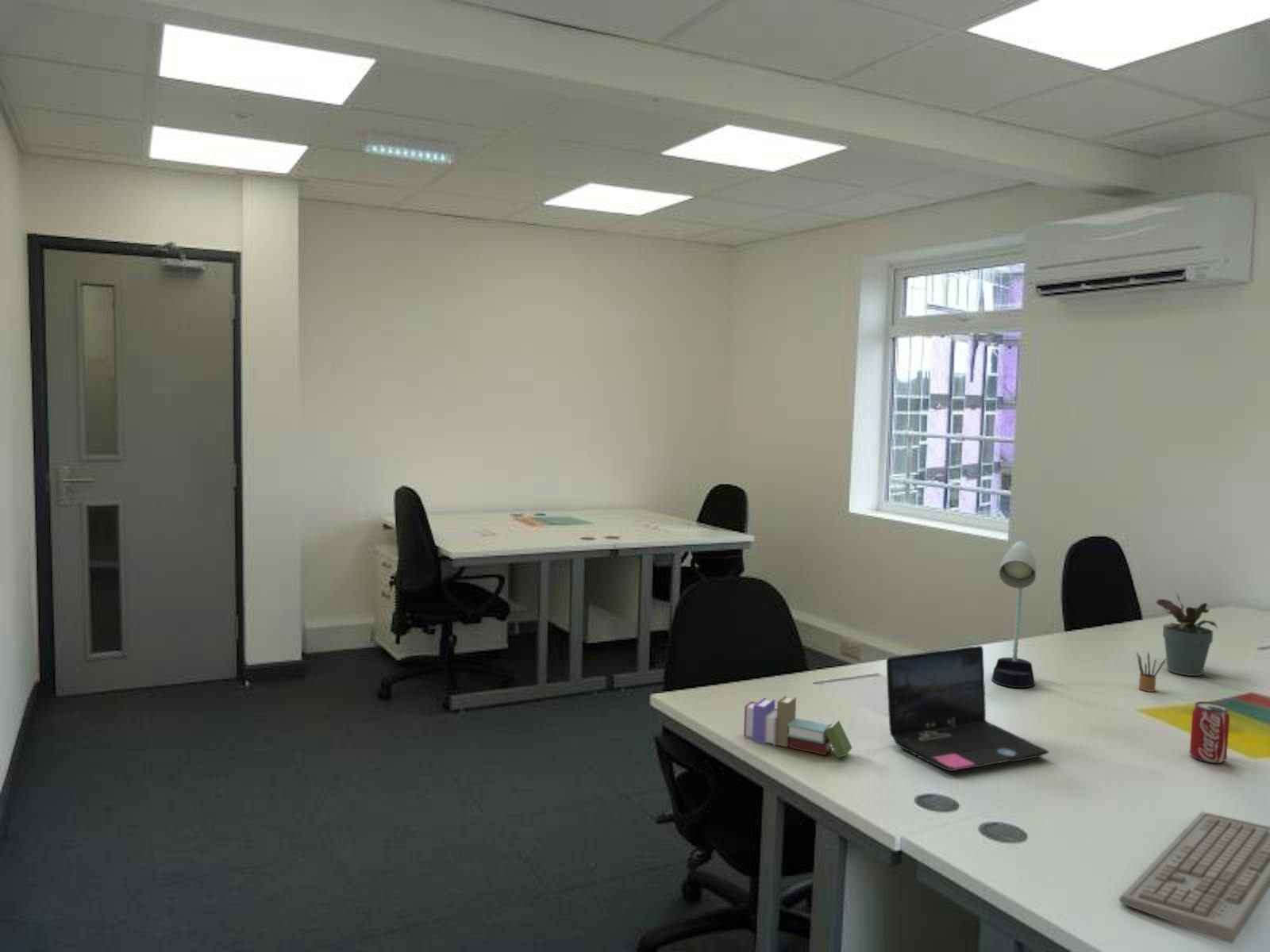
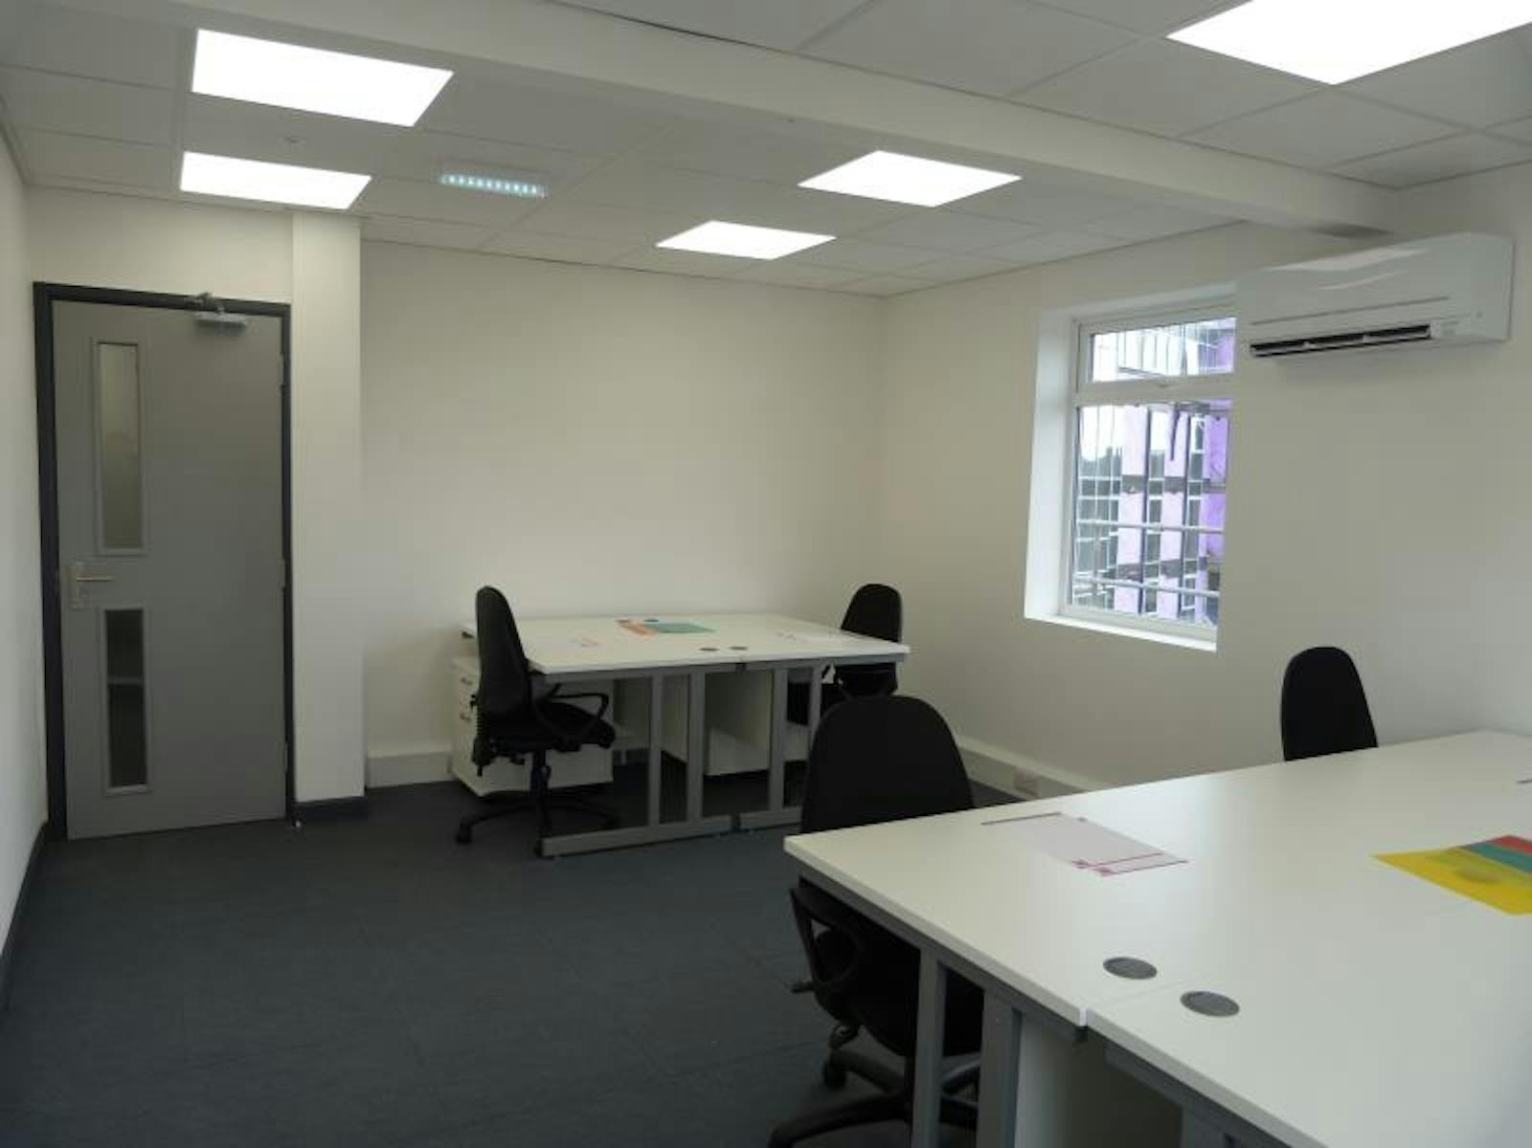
- beverage can (1209, 731)
- desk lamp (1016, 612)
- book (797, 723)
- pencil box (1149, 672)
- keyboard (1214, 865)
- potted plant (1180, 628)
- laptop (966, 706)
